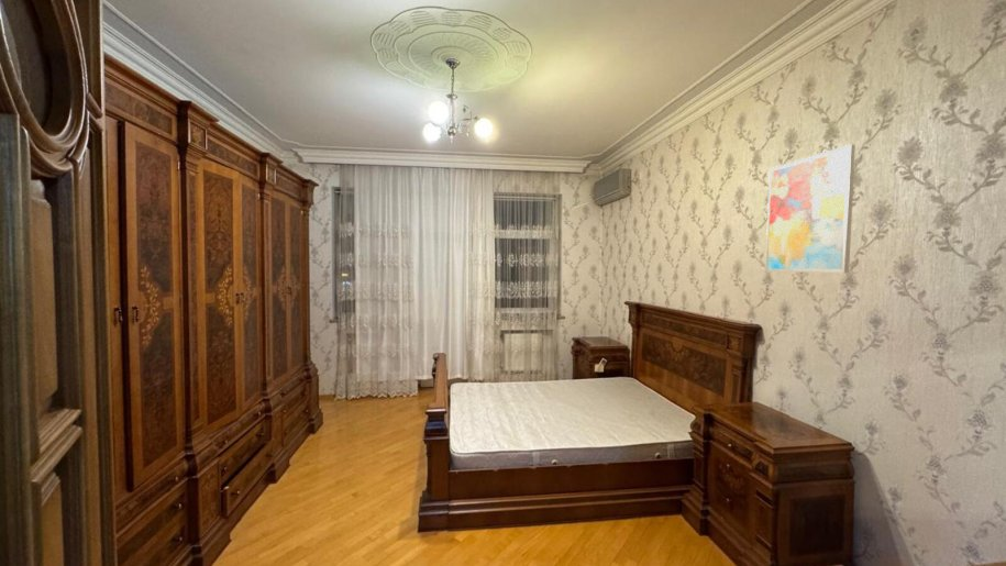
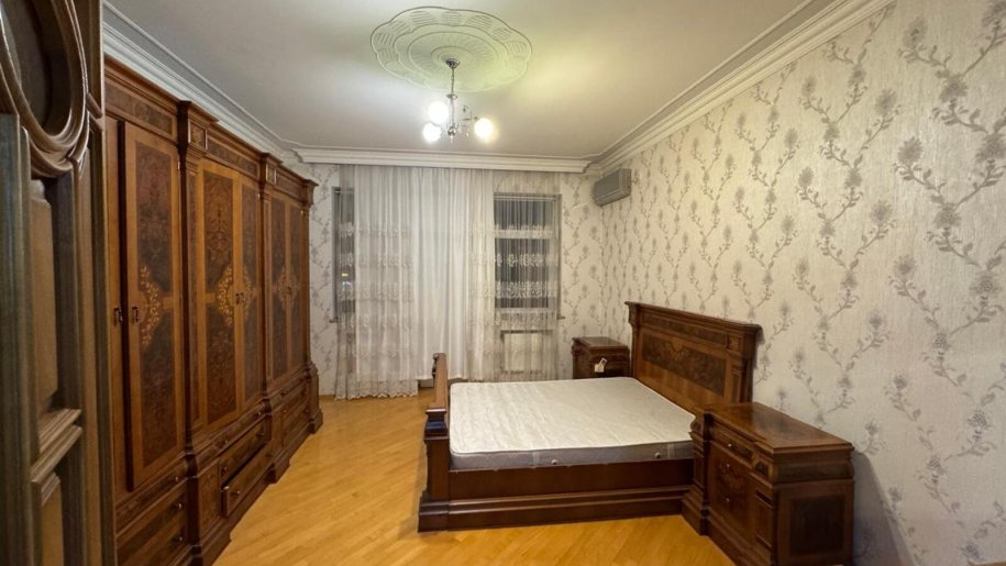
- wall art (805, 215)
